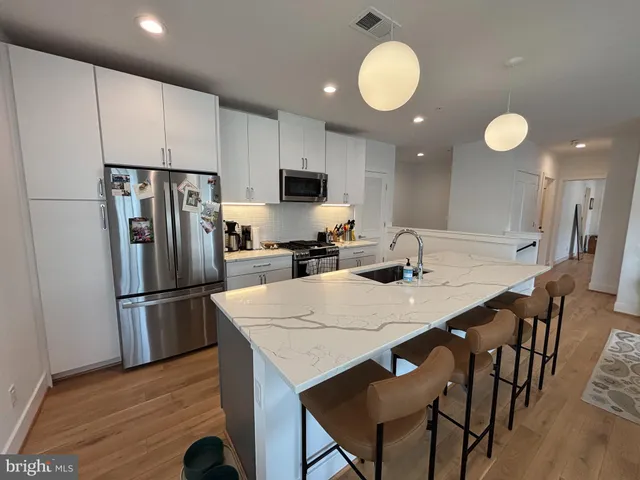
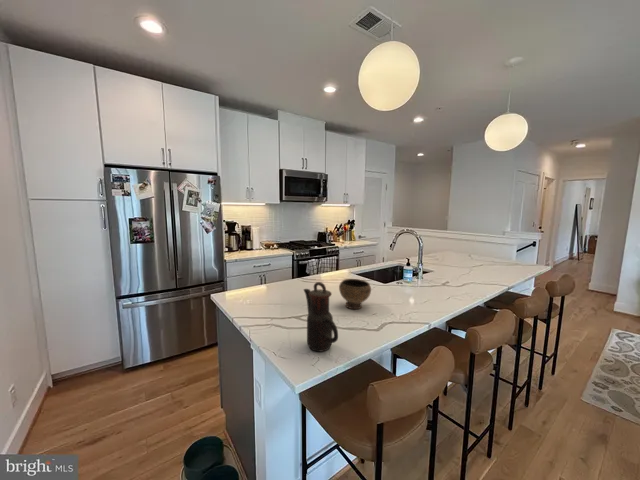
+ teapot (319, 314)
+ bowl (354, 294)
